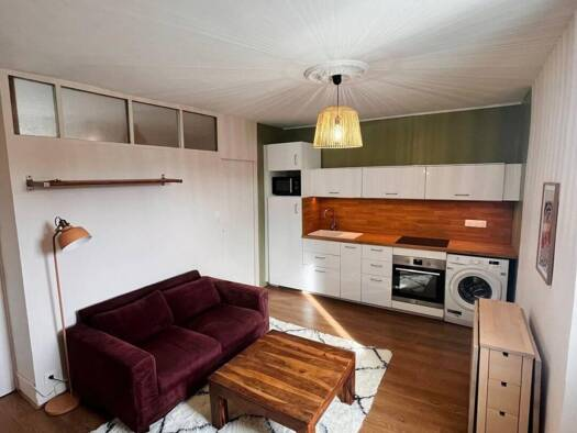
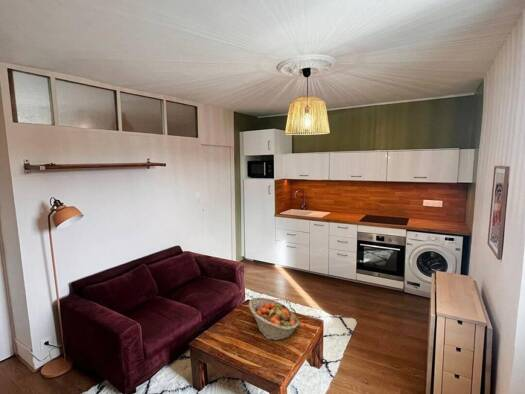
+ fruit basket (273, 316)
